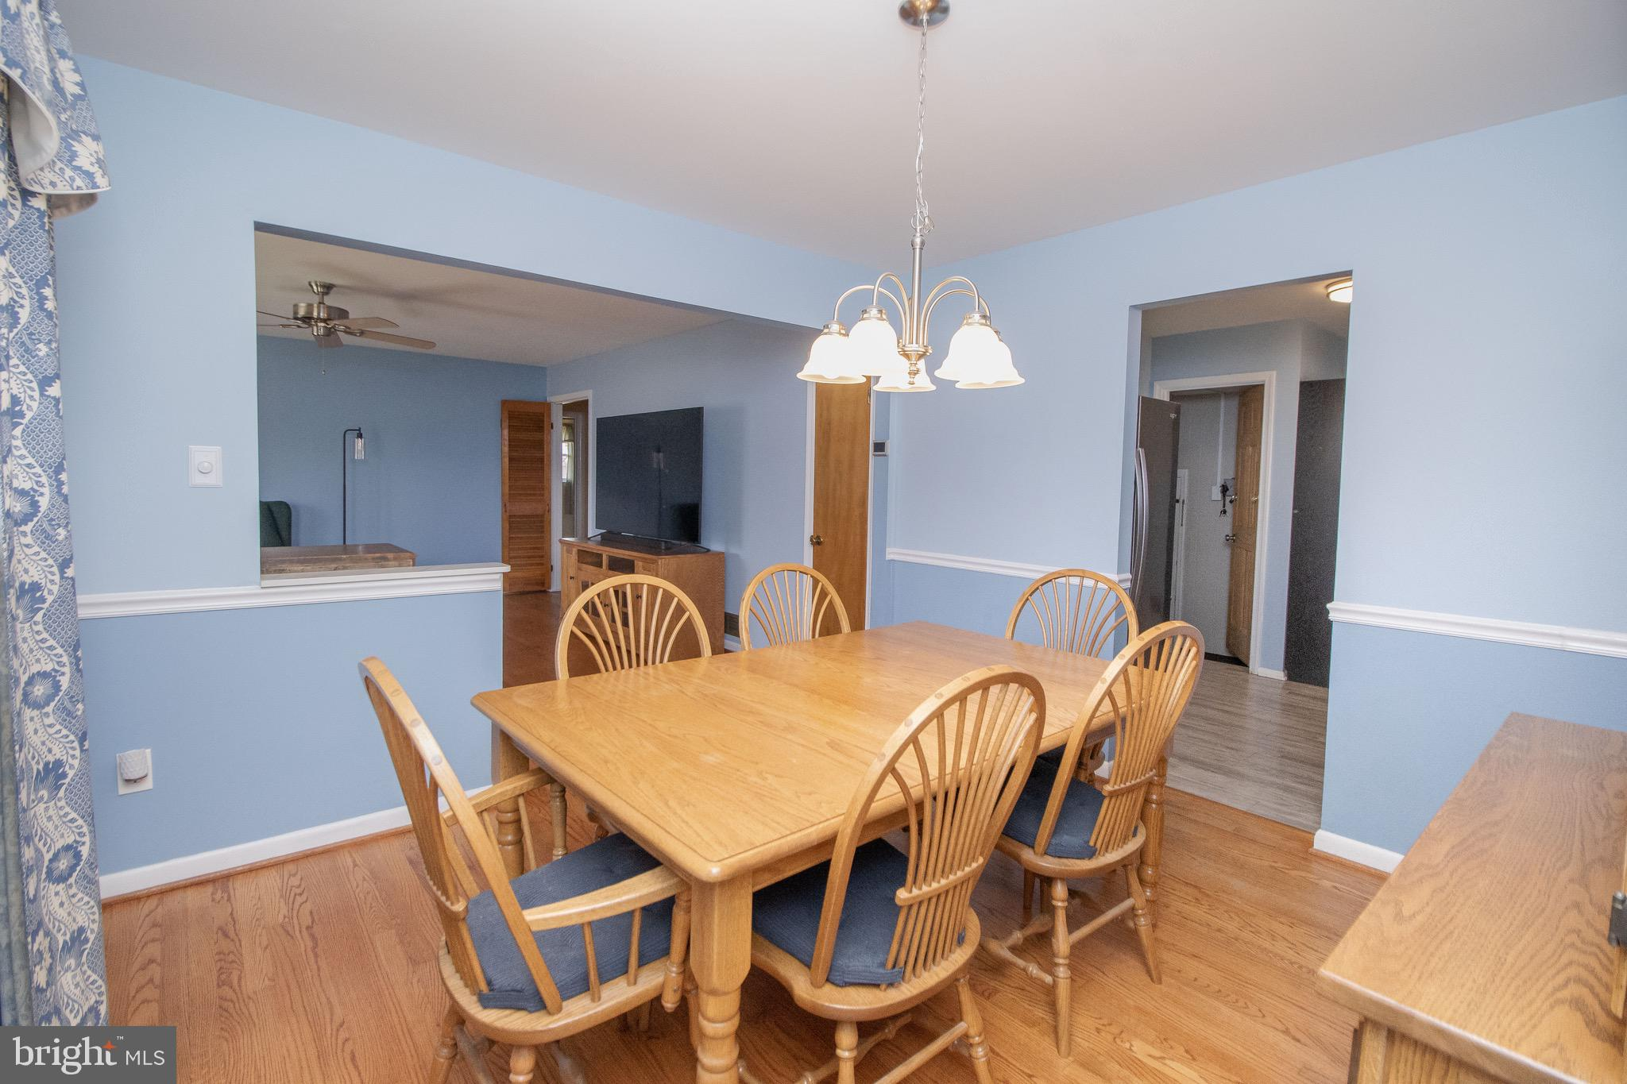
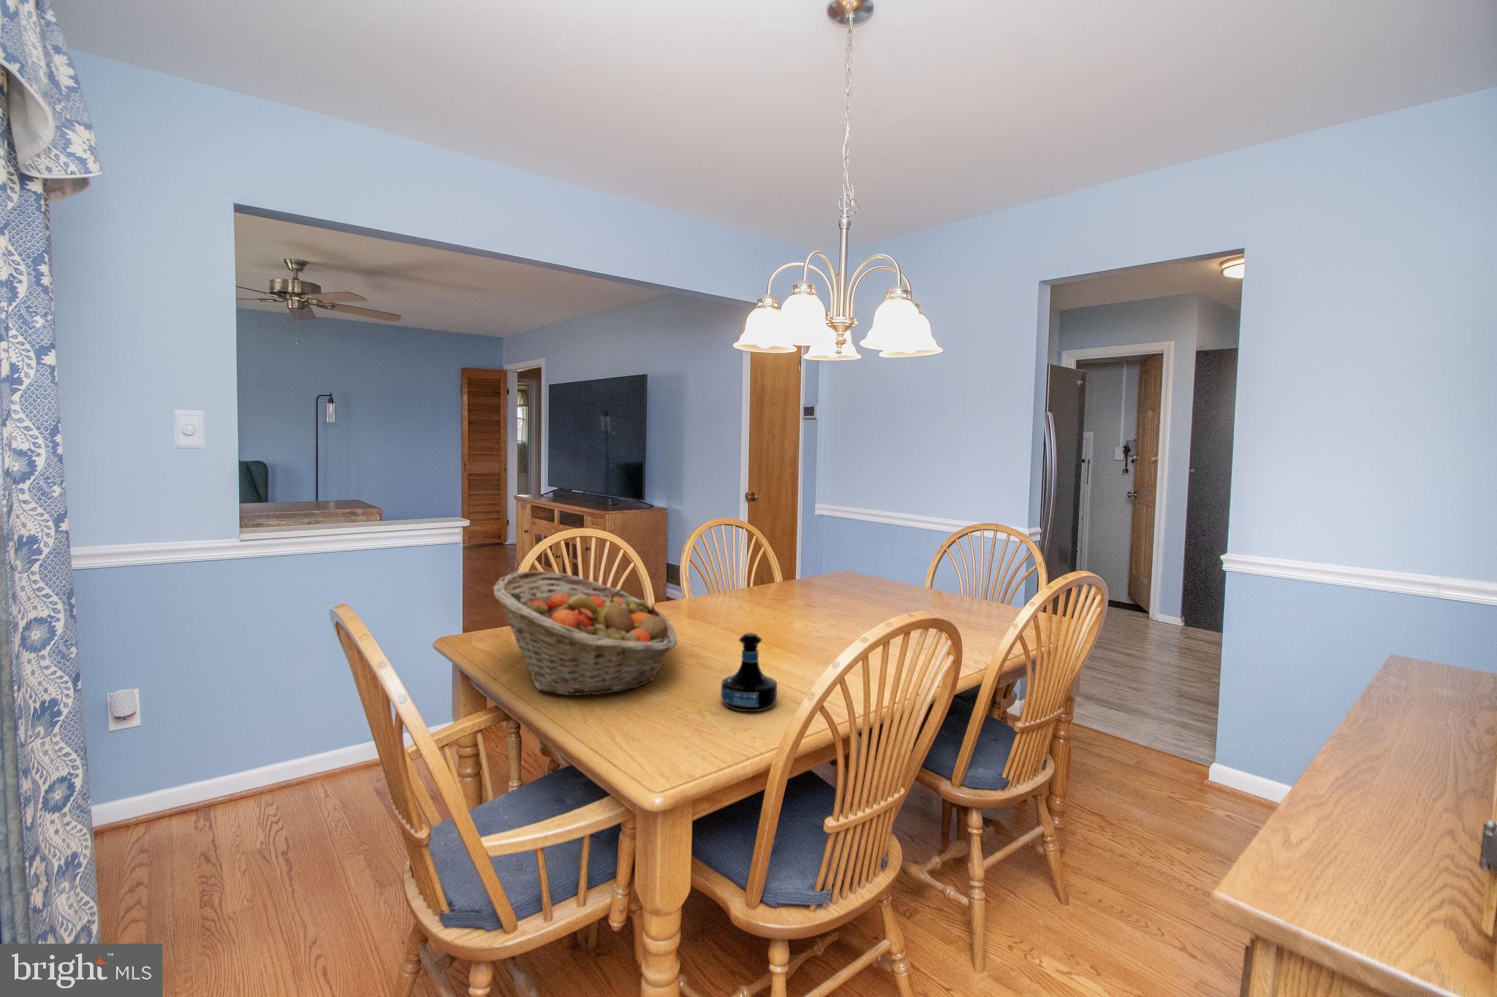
+ fruit basket (589, 624)
+ tequila bottle (749, 669)
